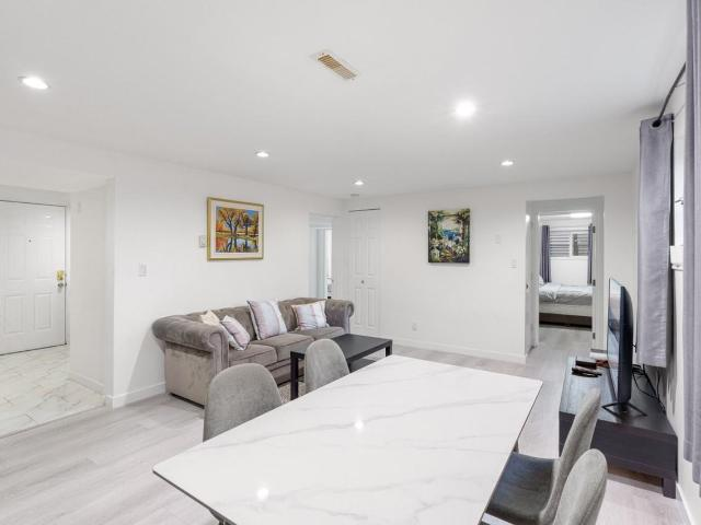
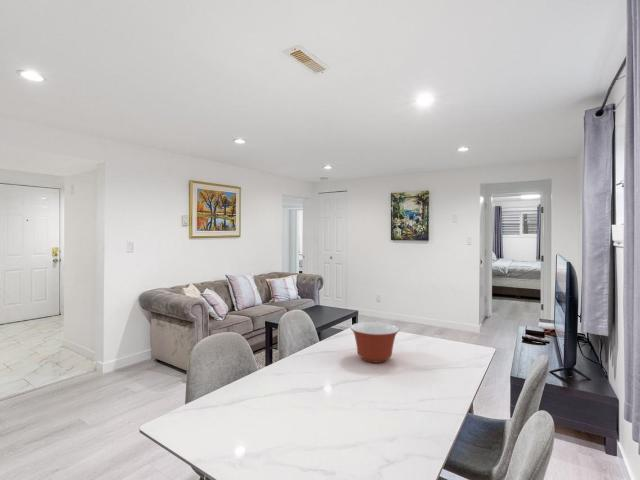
+ mixing bowl (374, 343)
